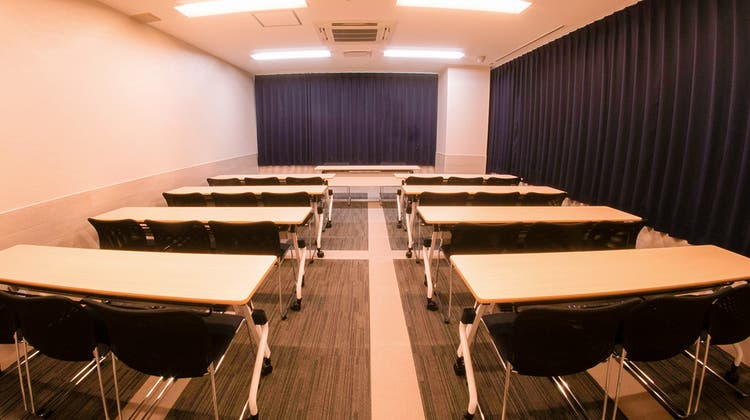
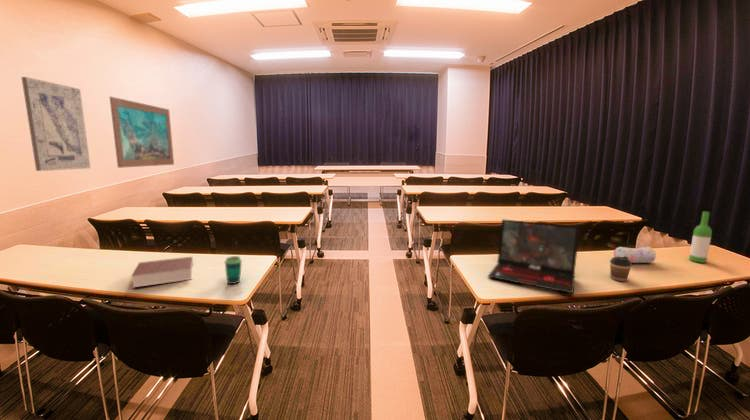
+ cup (233, 269)
+ laptop (533, 252)
+ wall art (146, 135)
+ coffee cup (620, 267)
+ wall art (59, 127)
+ wine bottle (701, 236)
+ book (164, 270)
+ pencil case (634, 254)
